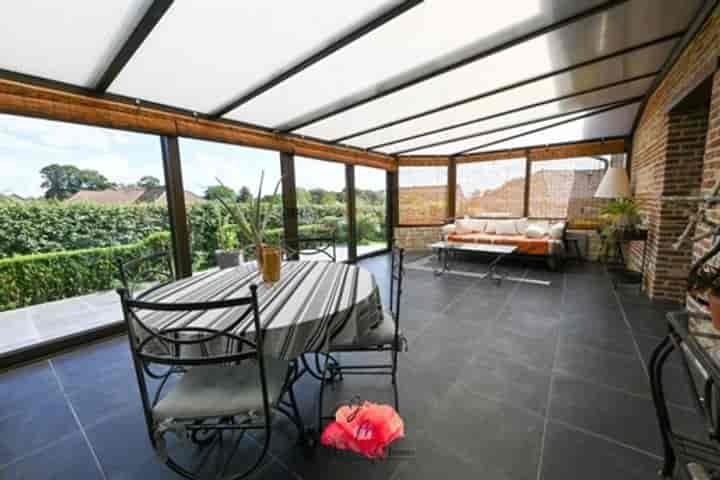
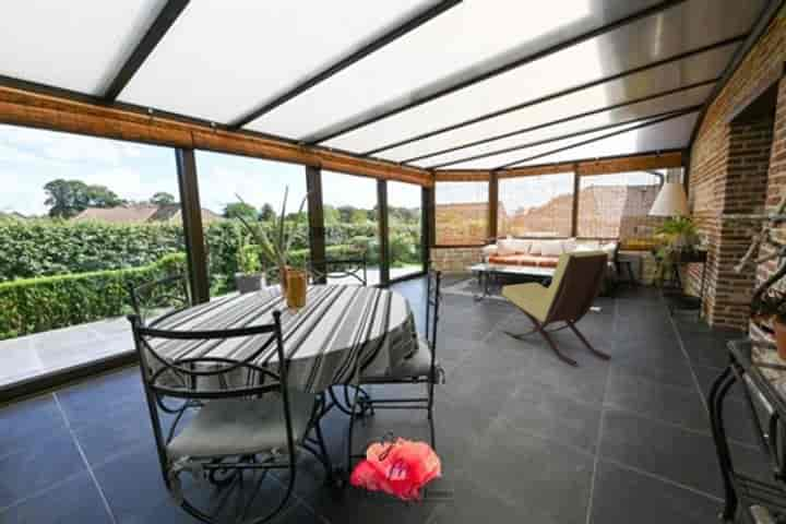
+ lounge chair (550, 297)
